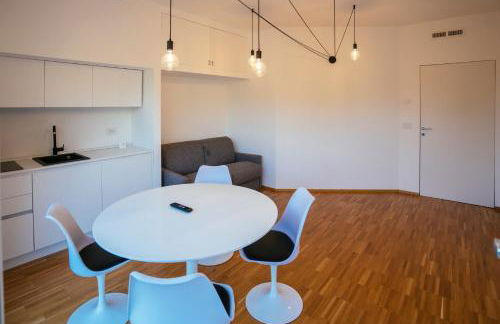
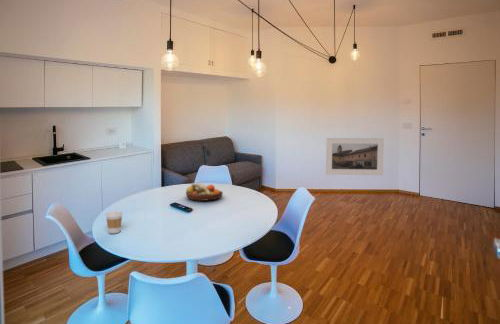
+ coffee cup (114, 221)
+ fruit bowl (204, 190)
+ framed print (354, 156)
